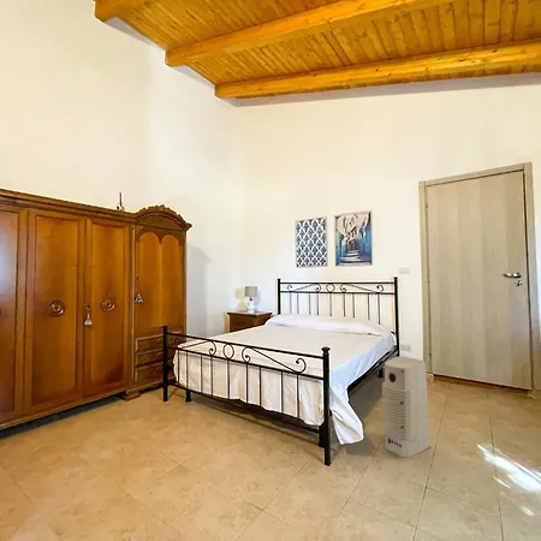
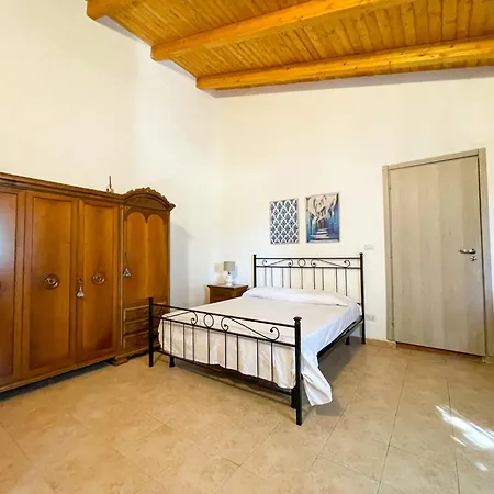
- air purifier (404, 403)
